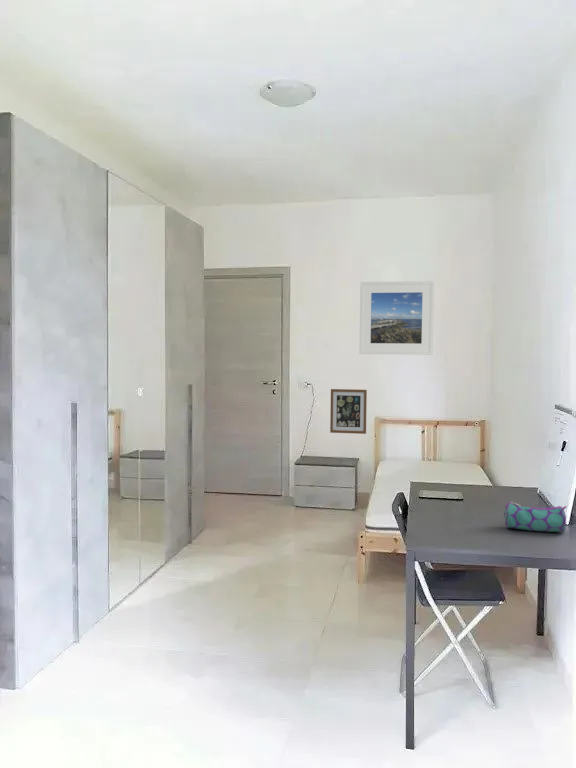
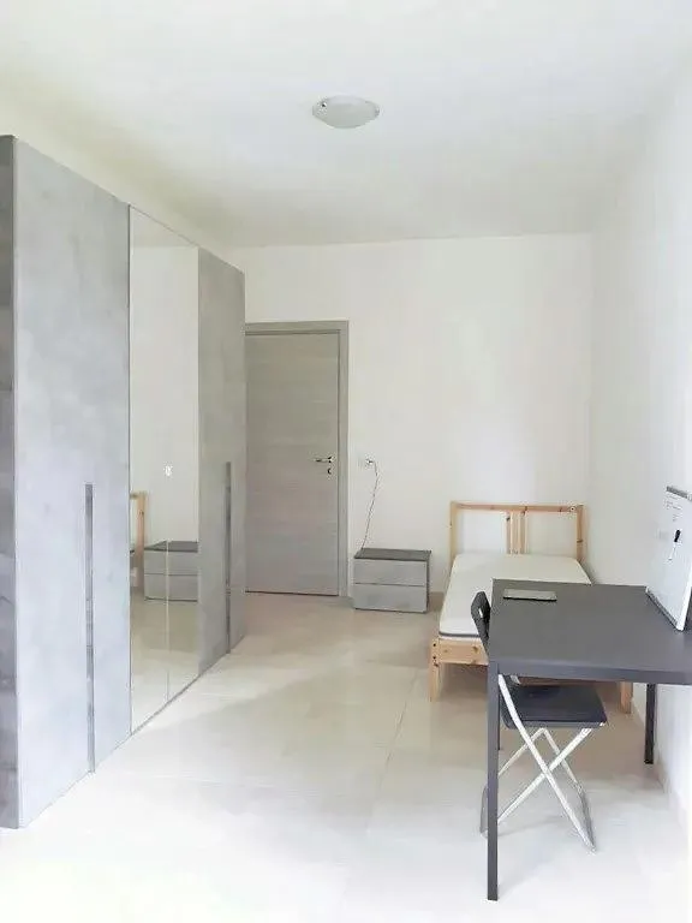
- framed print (396, 318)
- wall art (348, 411)
- pencil case (534, 516)
